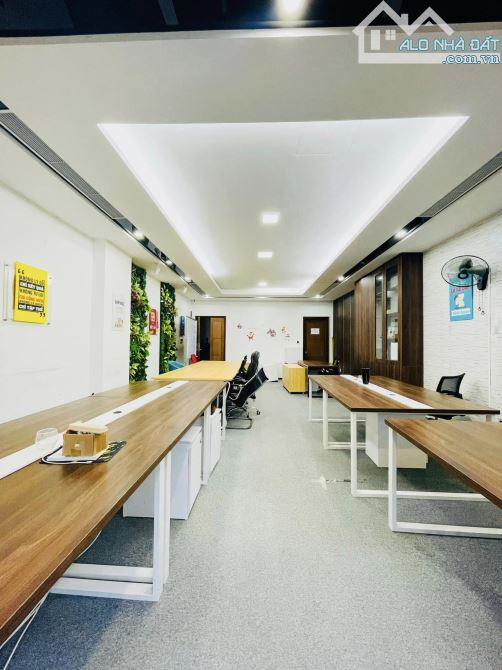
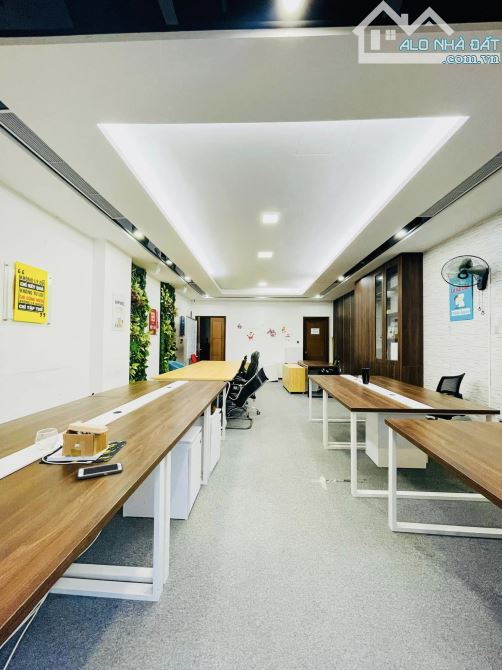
+ cell phone (100, 470)
